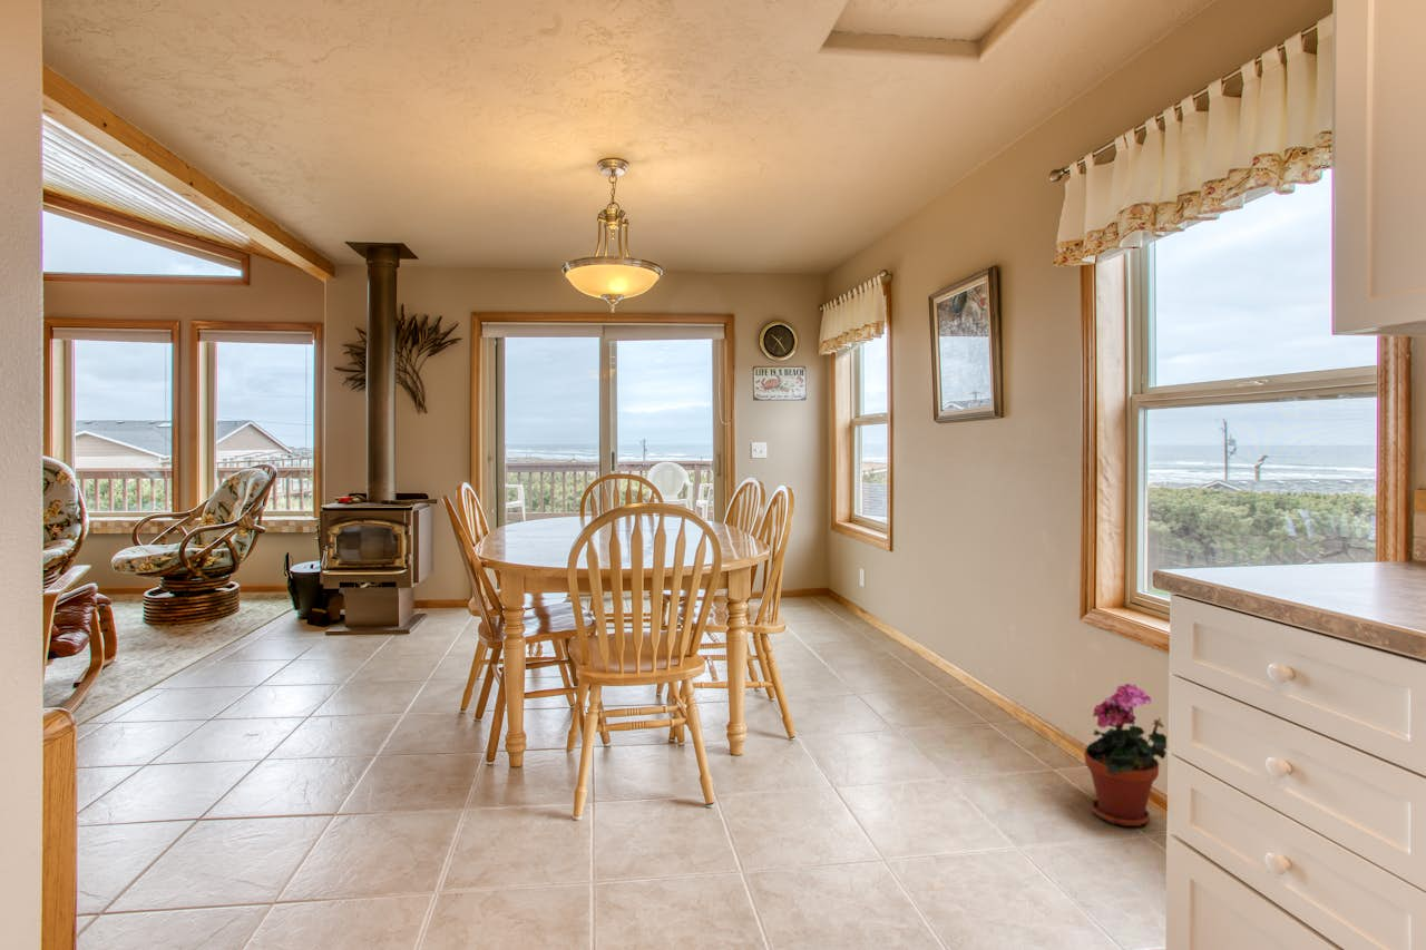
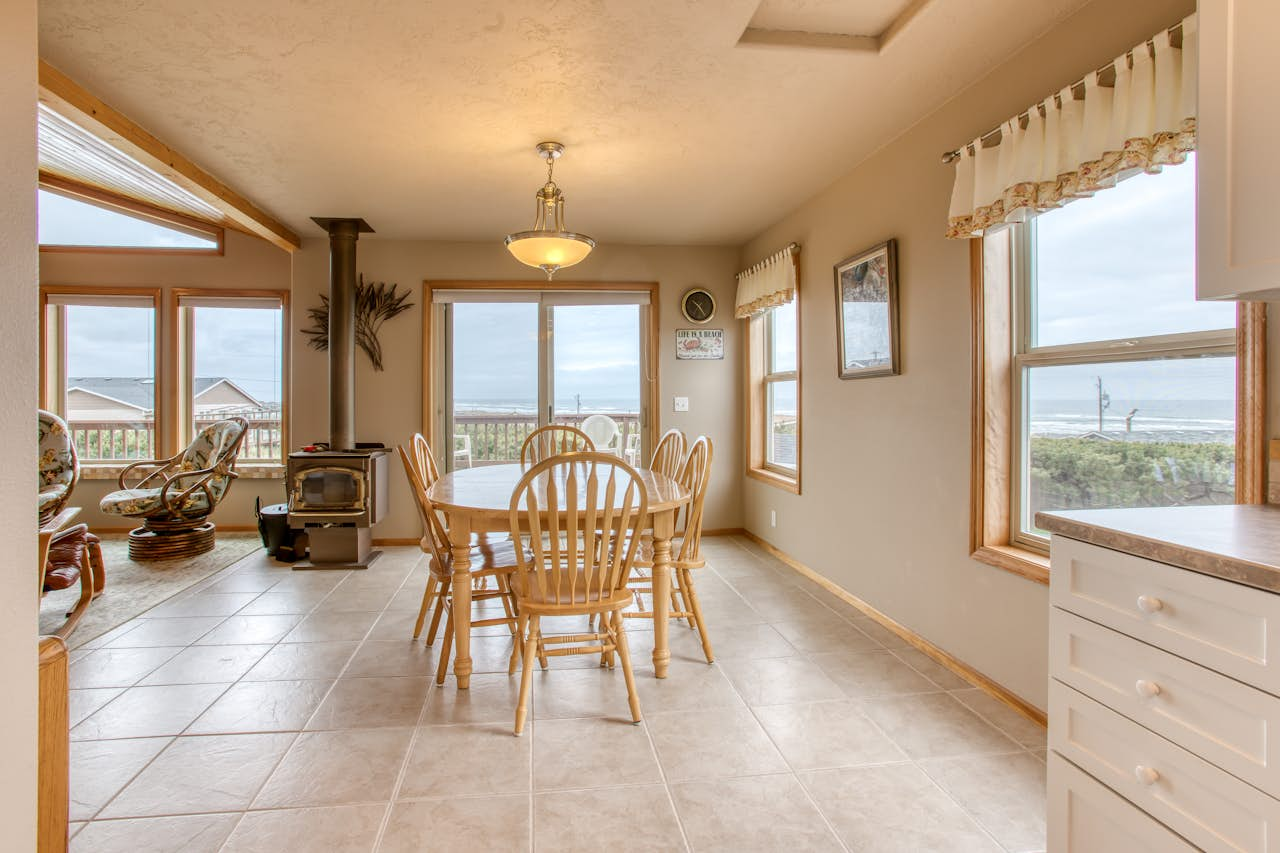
- potted plant (1123, 748)
